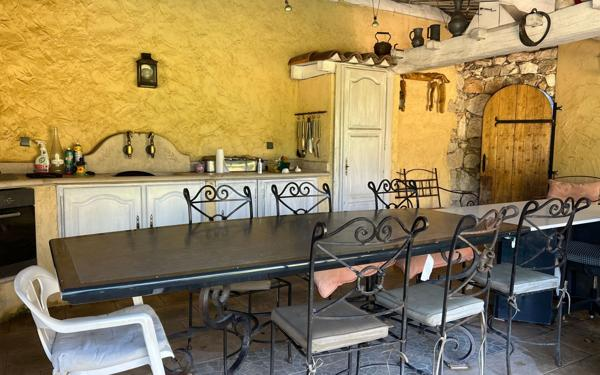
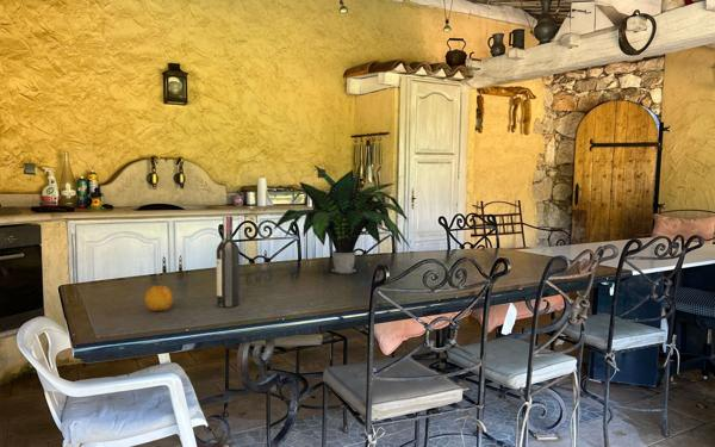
+ potted plant (343, 217)
+ fruit (158, 298)
+ wine bottle (228, 260)
